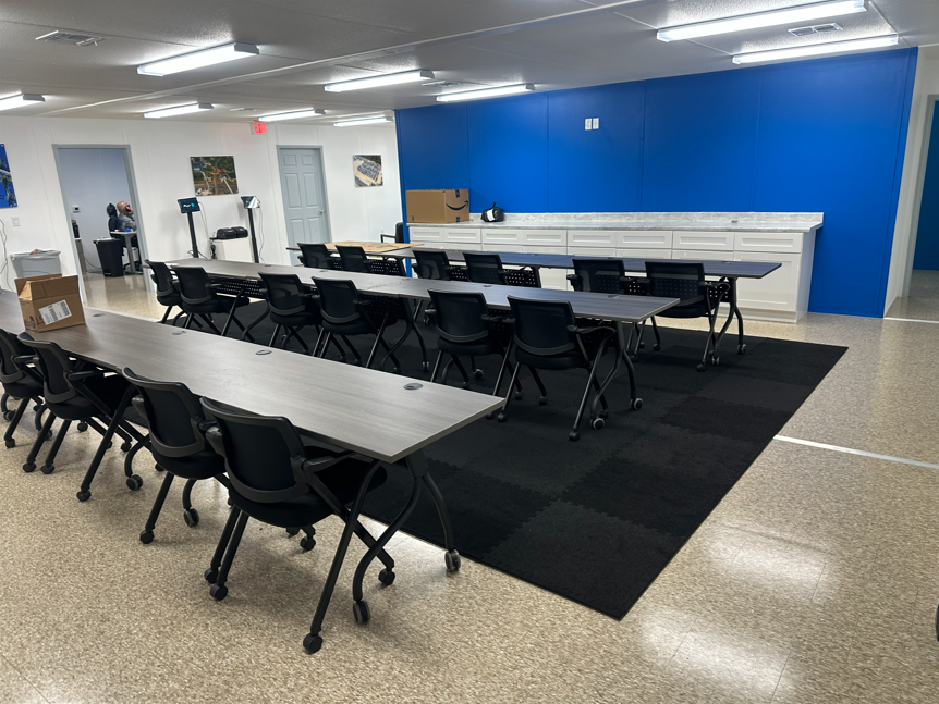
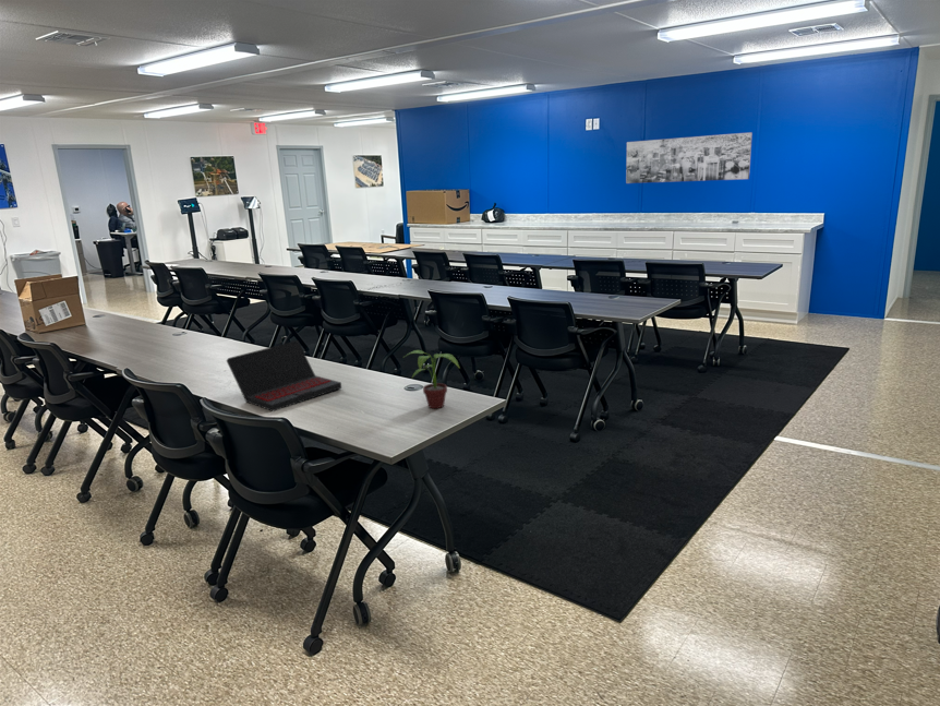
+ laptop (285, 372)
+ potted plant (432, 379)
+ wall art (685, 159)
